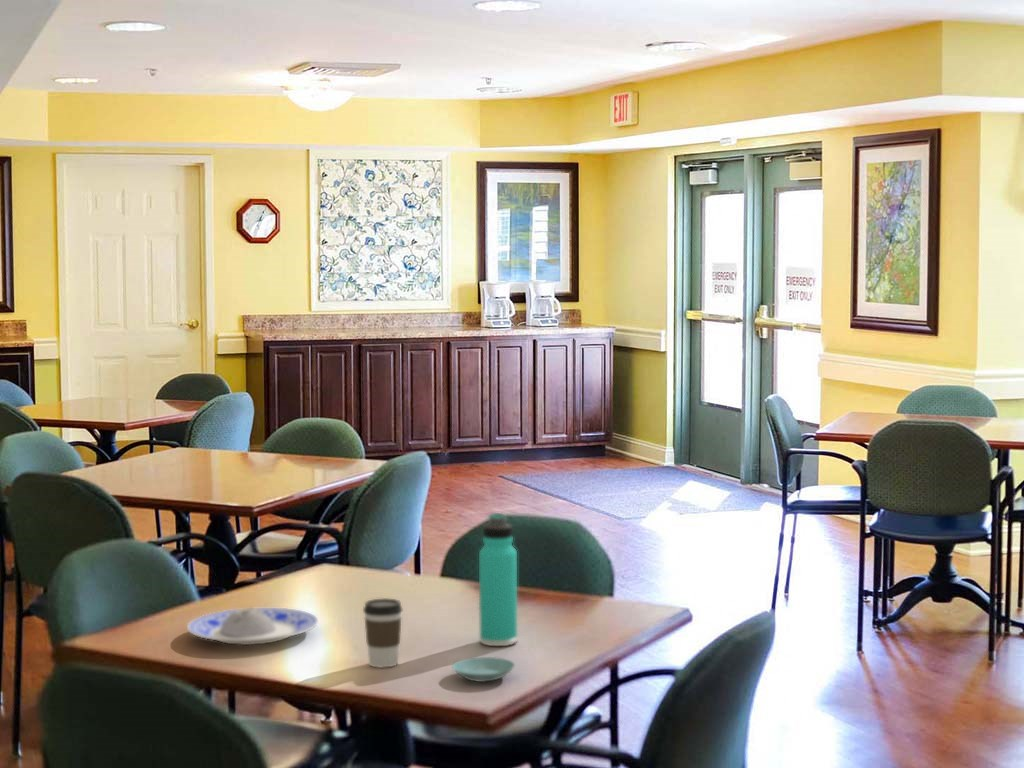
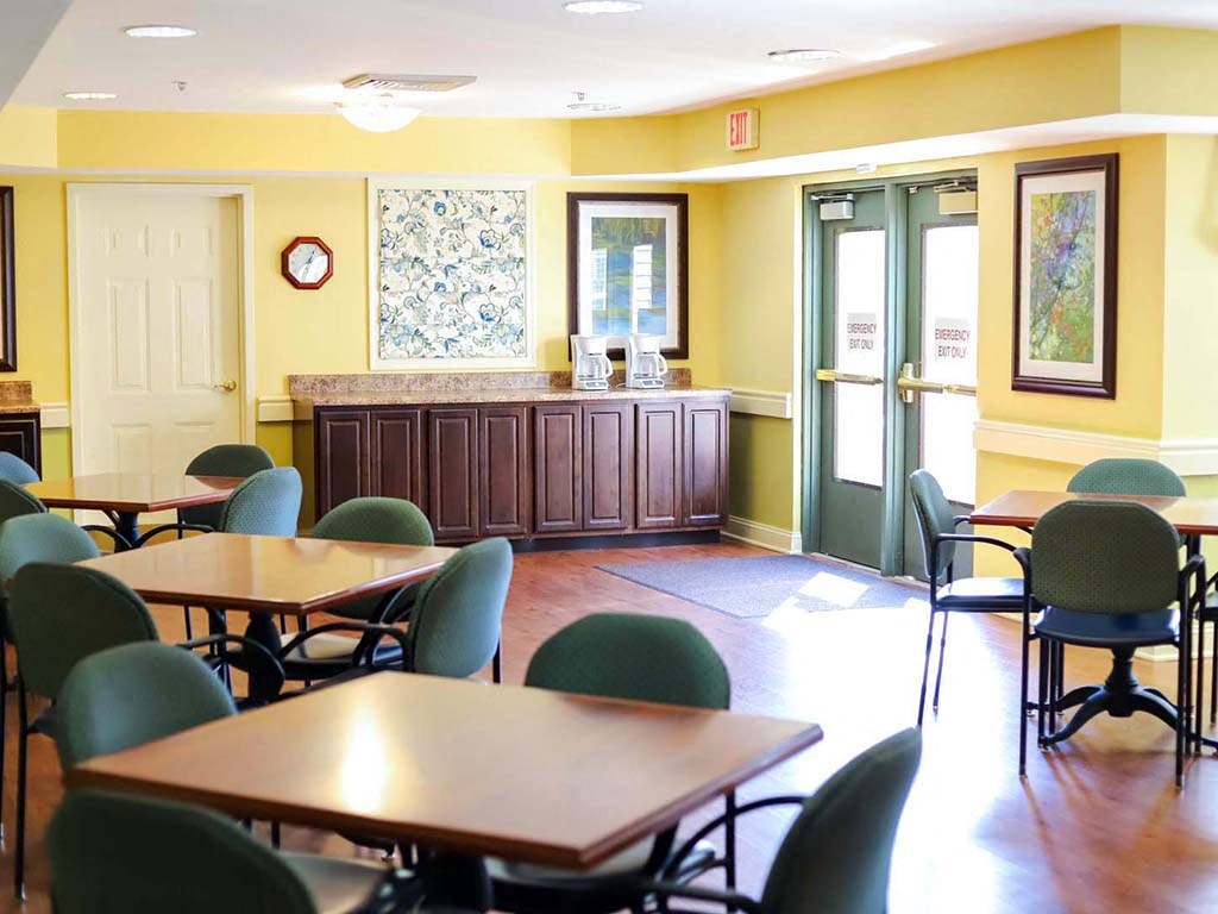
- saucer (483, 670)
- plate (253, 622)
- coffee cup (383, 633)
- thermos bottle (498, 578)
